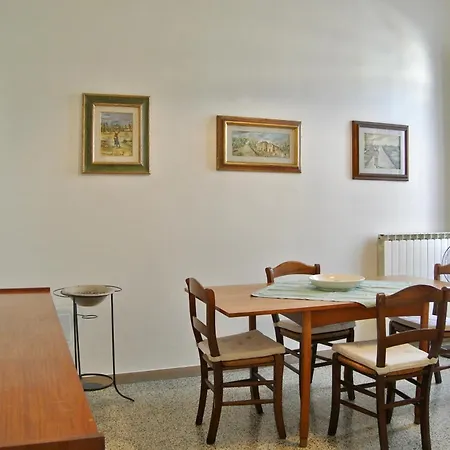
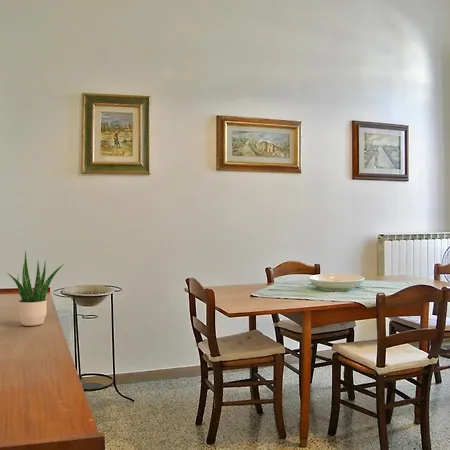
+ potted plant (34, 287)
